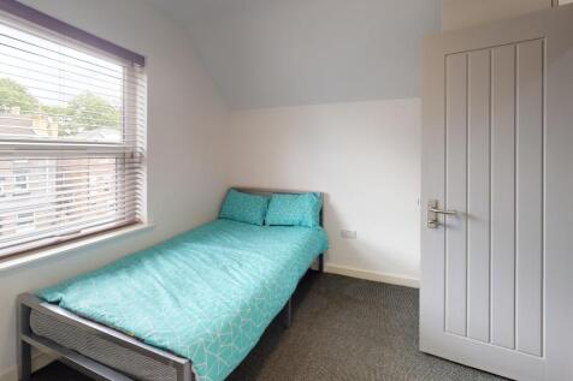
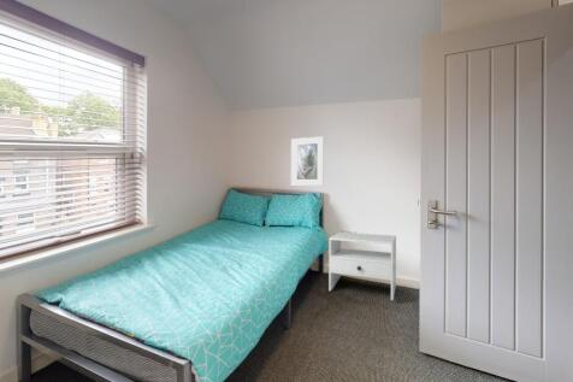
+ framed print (307, 161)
+ nightstand (362, 263)
